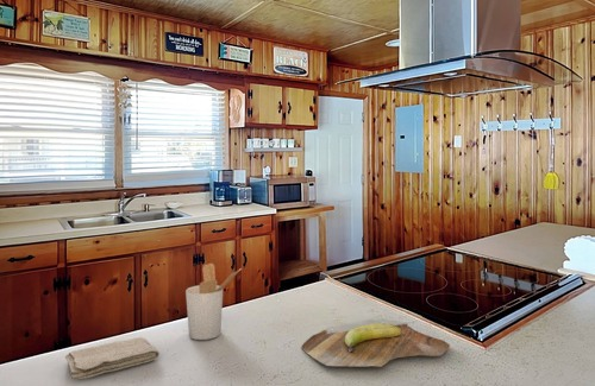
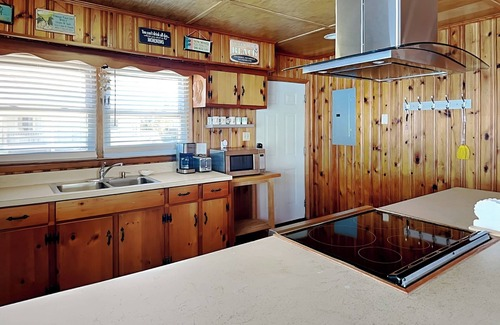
- washcloth (112, 355)
- cutting board (370, 335)
- utensil holder (214, 299)
